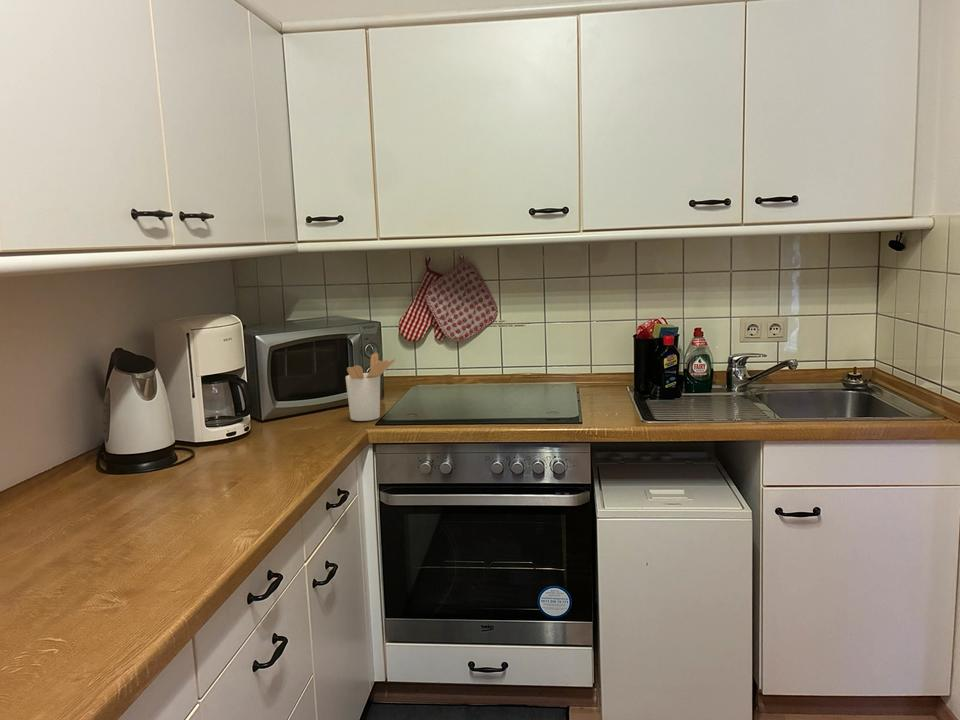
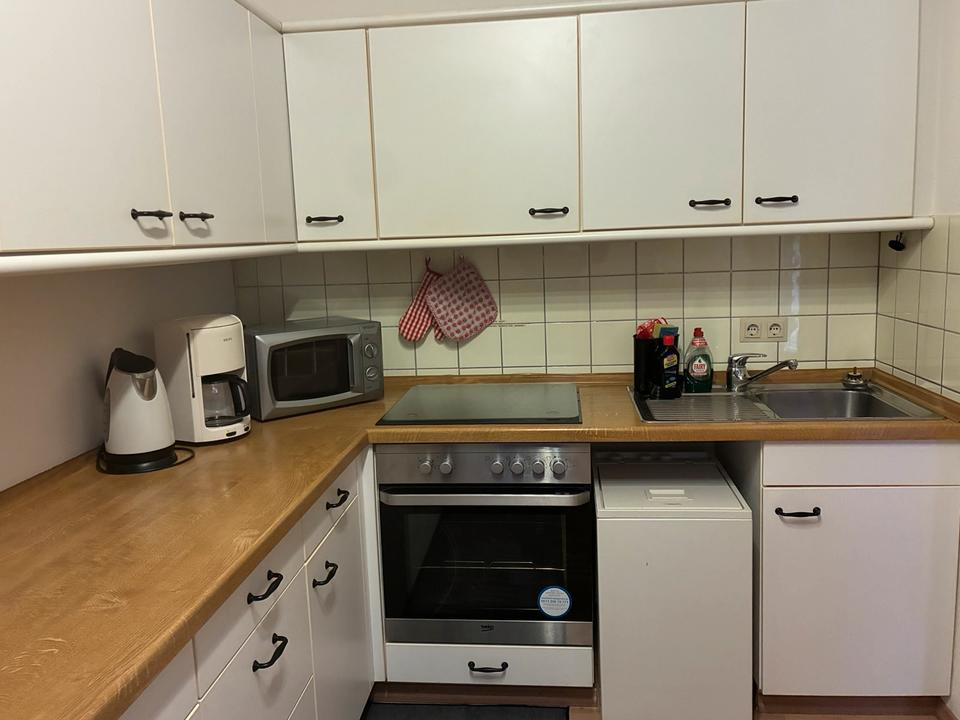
- utensil holder (370, 387)
